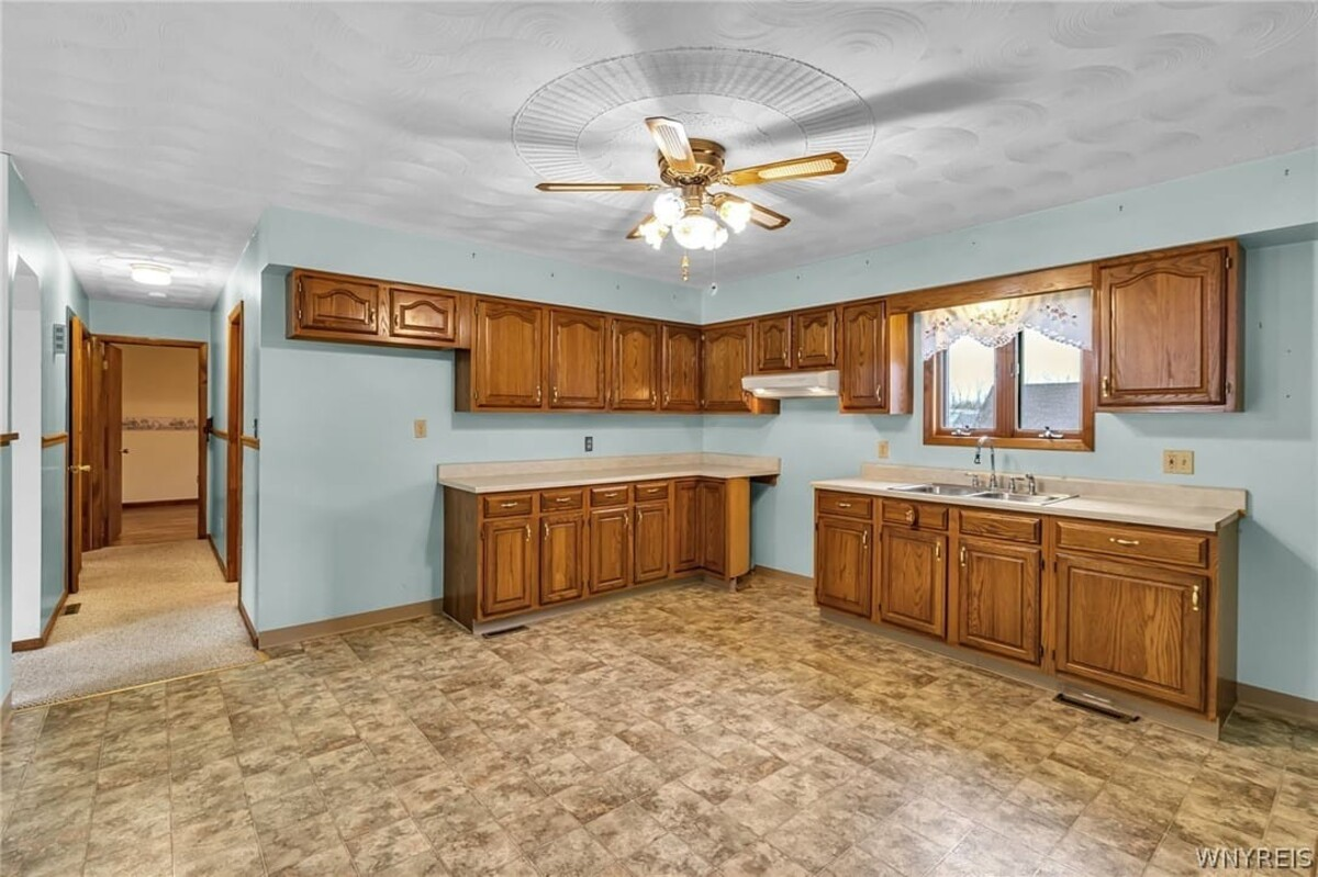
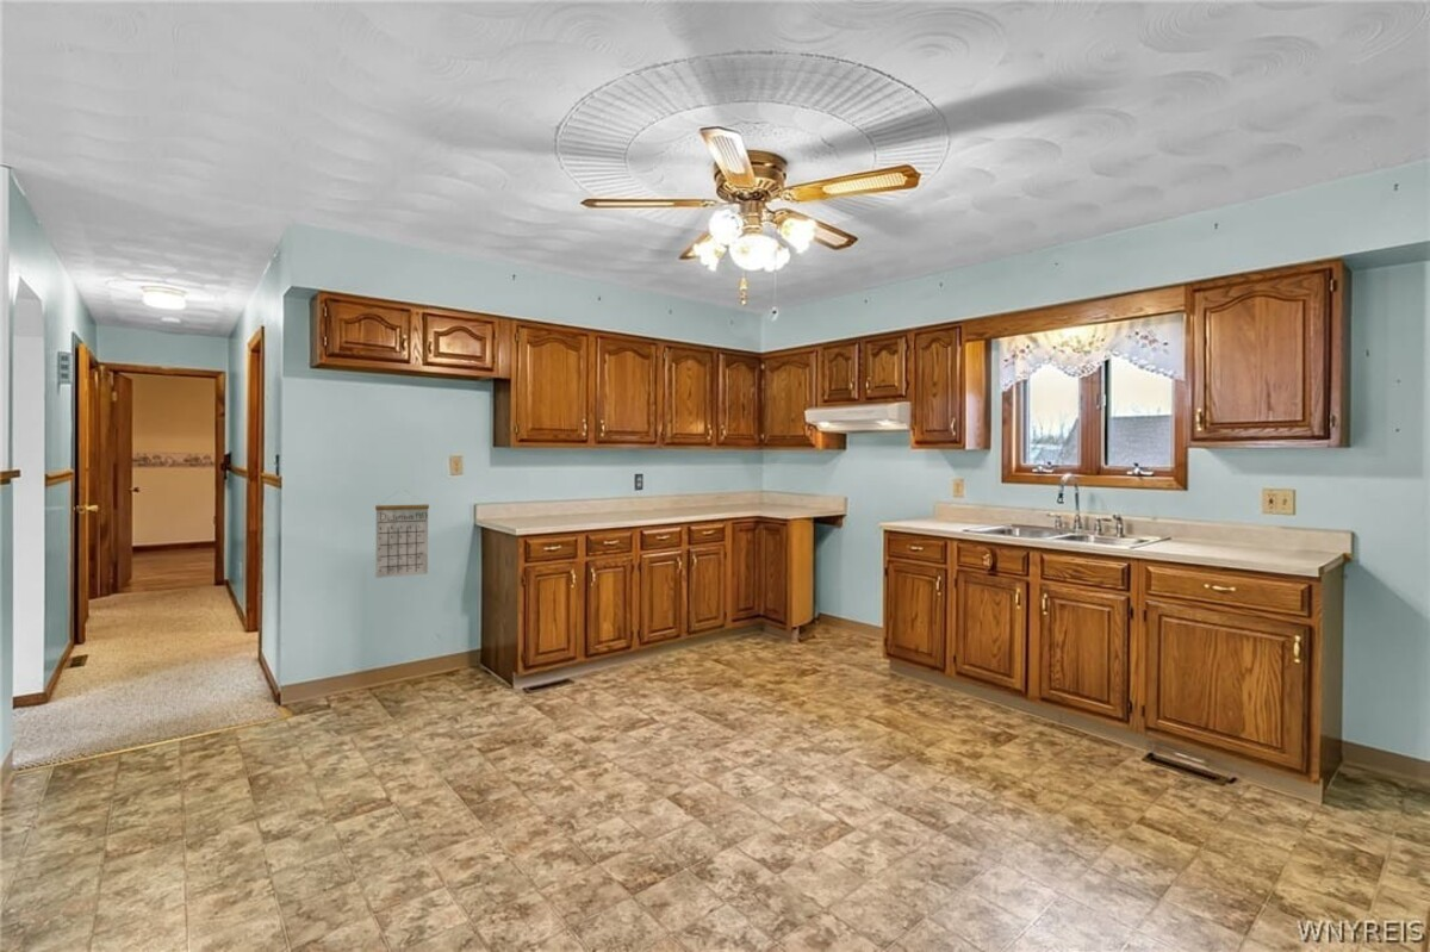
+ calendar (402, 531)
